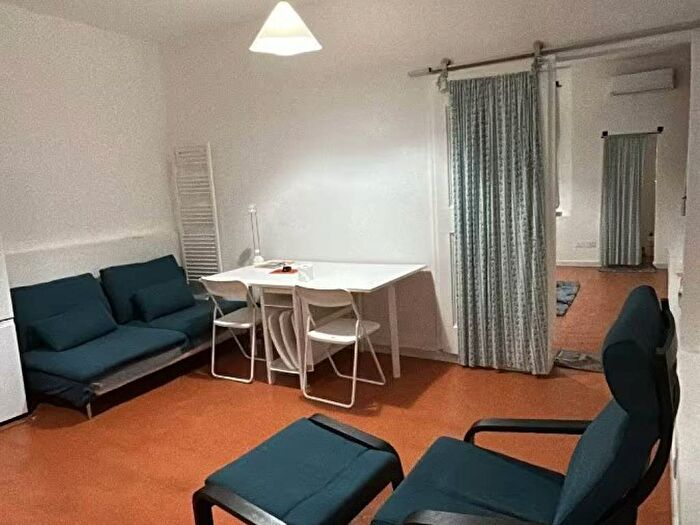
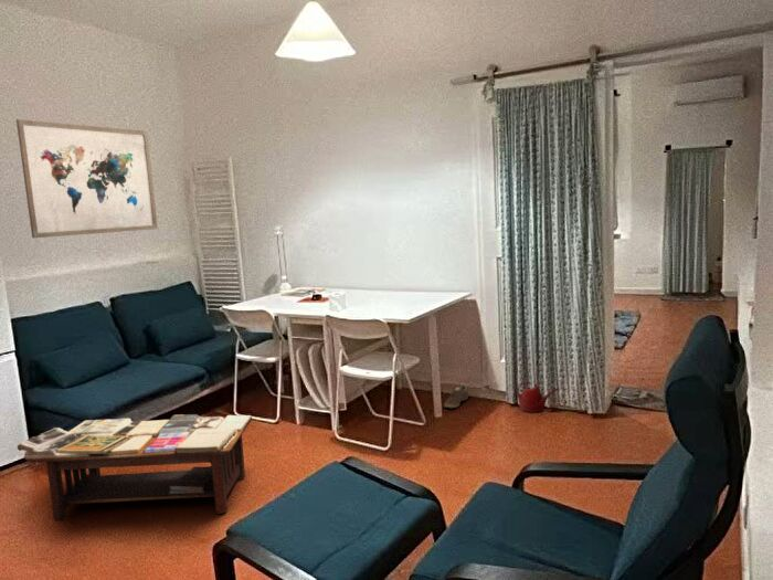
+ sneaker (455, 394)
+ wall art (94, 180)
+ watering can (538, 396)
+ coffee table (142, 461)
